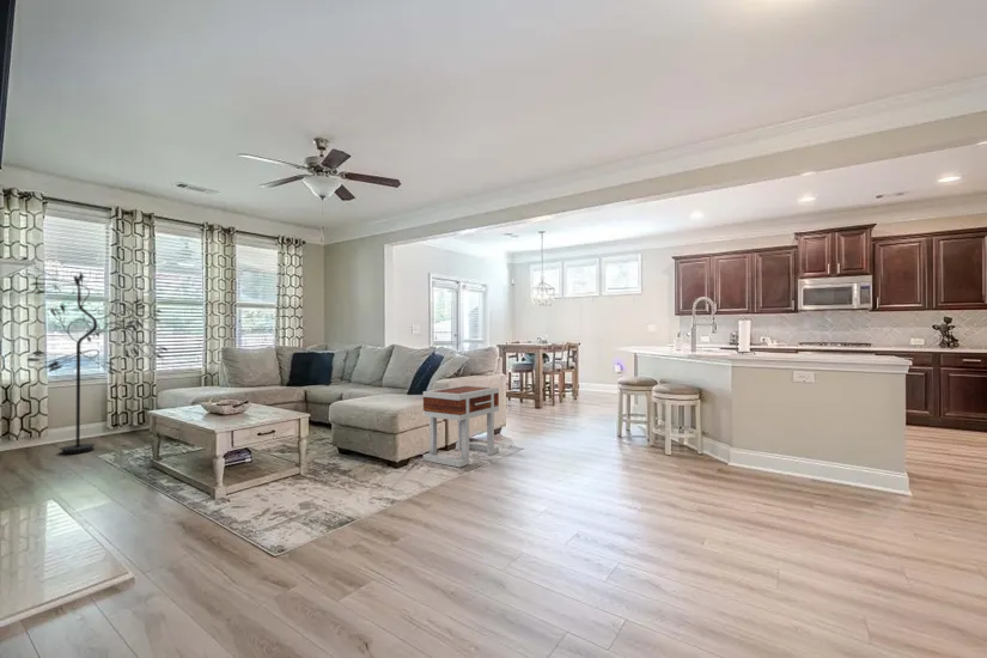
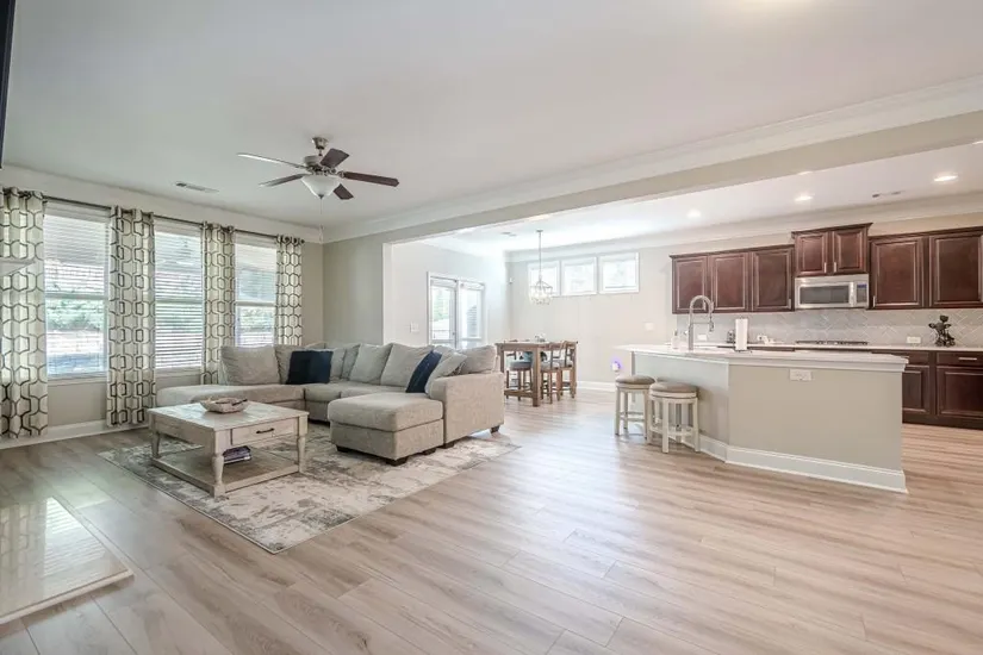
- floor lamp (92, 357)
- side table (463, 422)
